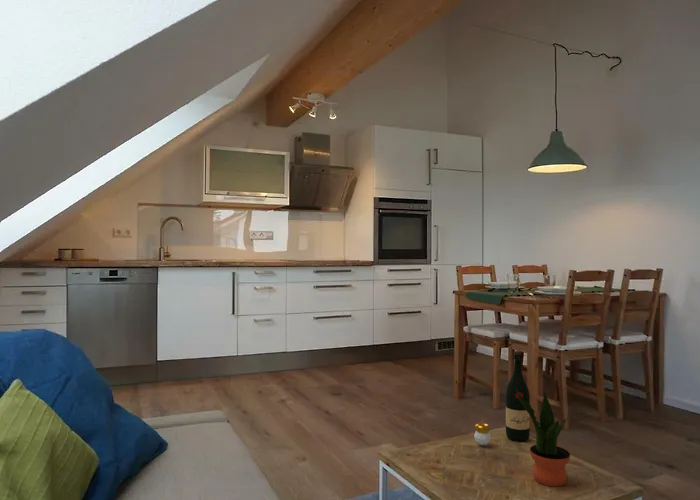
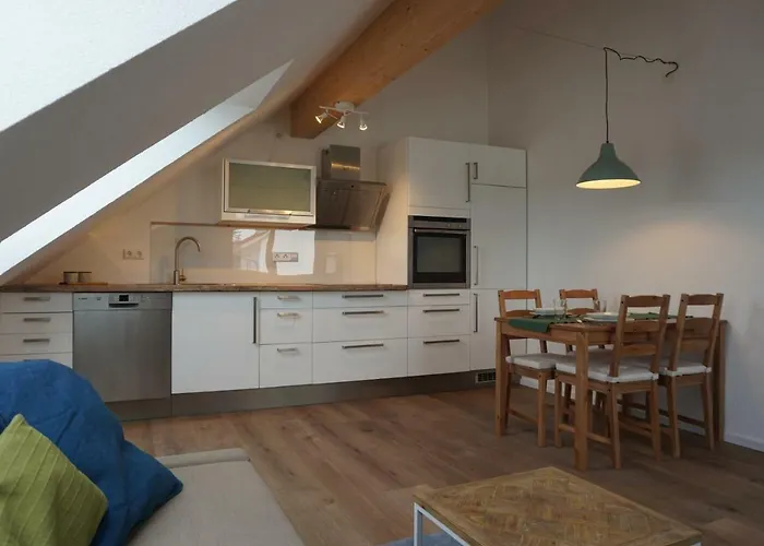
- wine bottle (516, 394)
- potted plant (542, 434)
- candle (482, 432)
